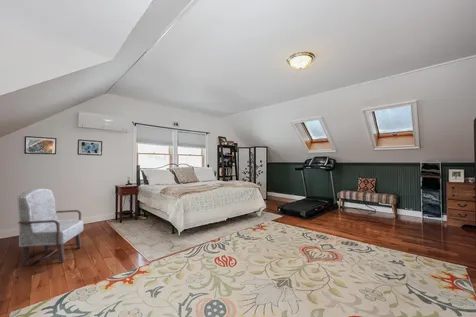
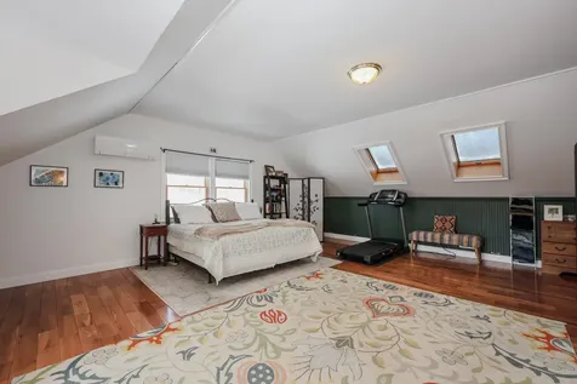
- armchair (53, 222)
